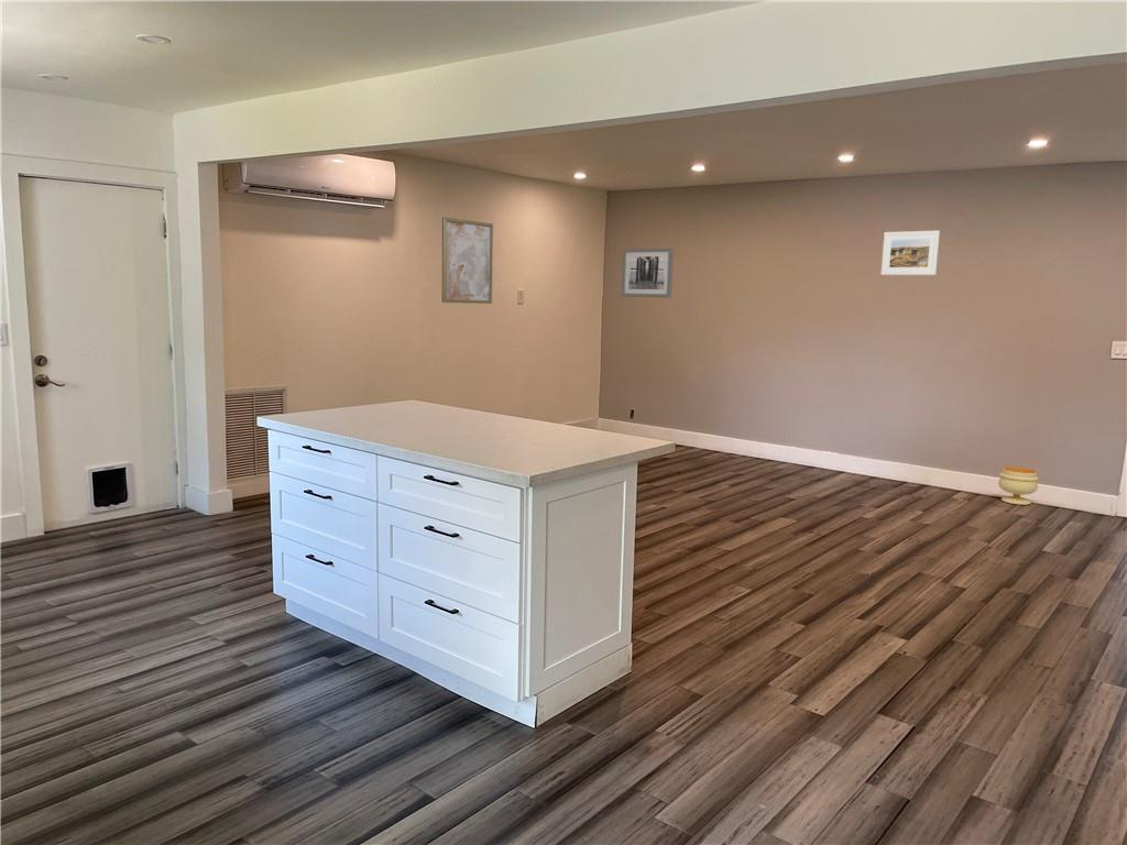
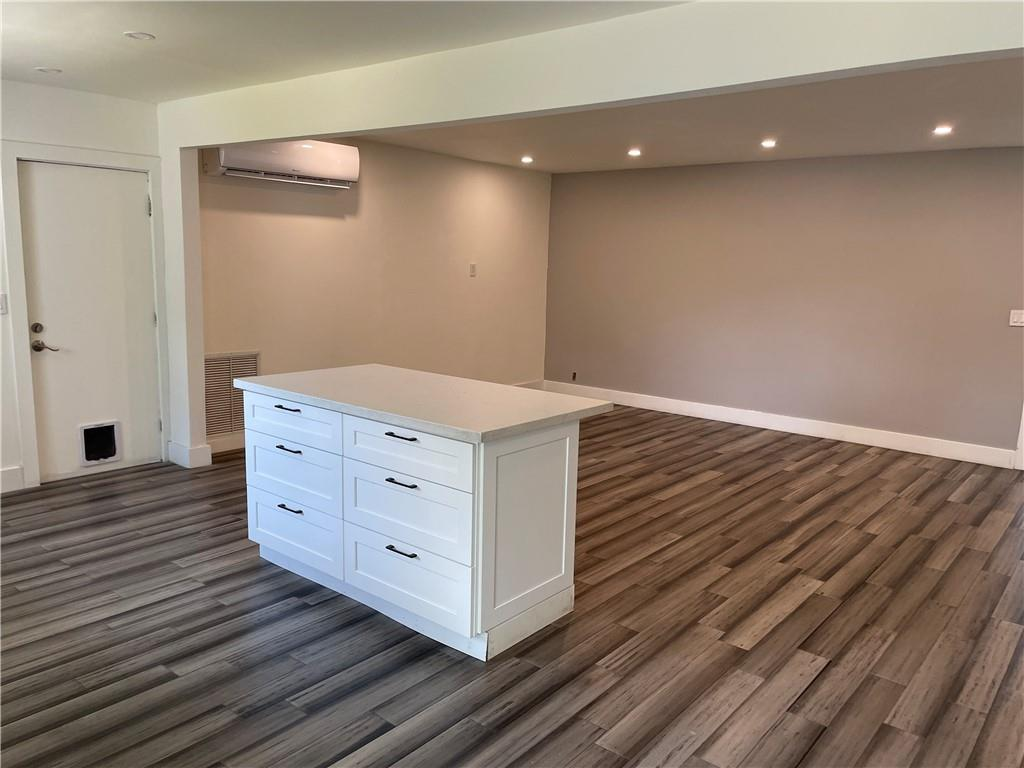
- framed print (909, 253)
- wall art (468, 262)
- wall art (646, 273)
- footed bowl (1017, 485)
